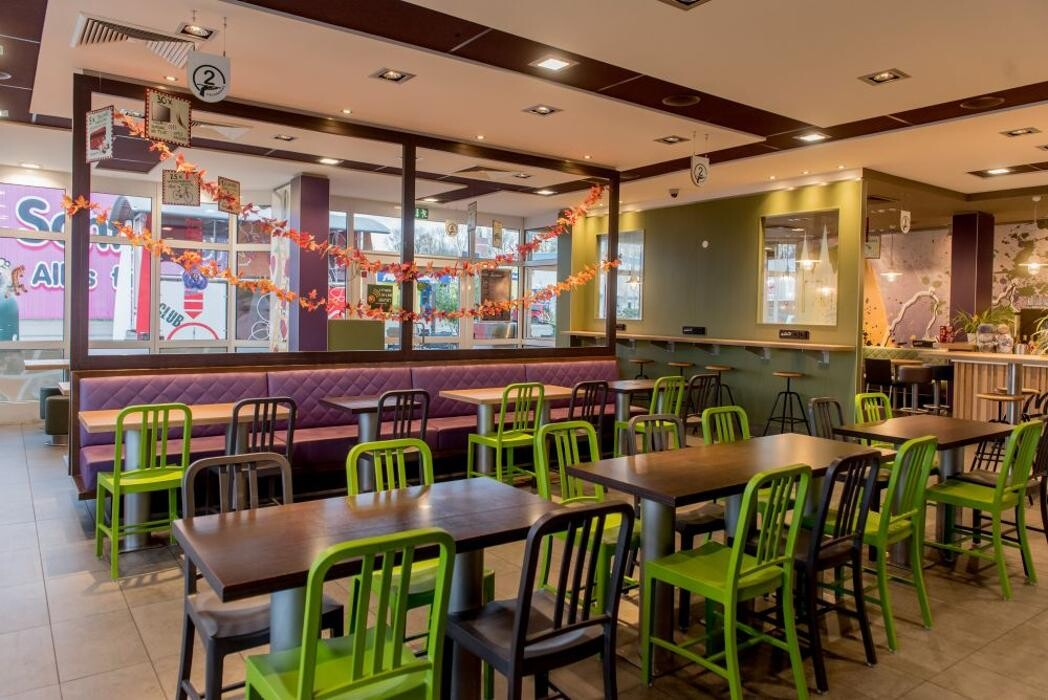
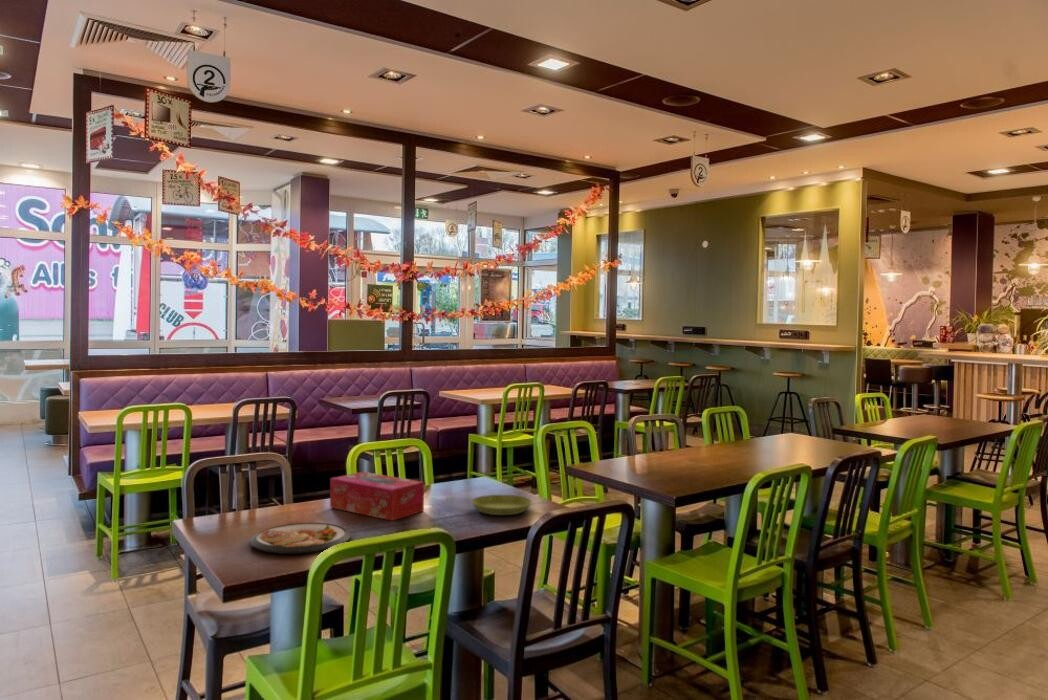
+ saucer (501, 505)
+ dish (301, 534)
+ tissue box (376, 494)
